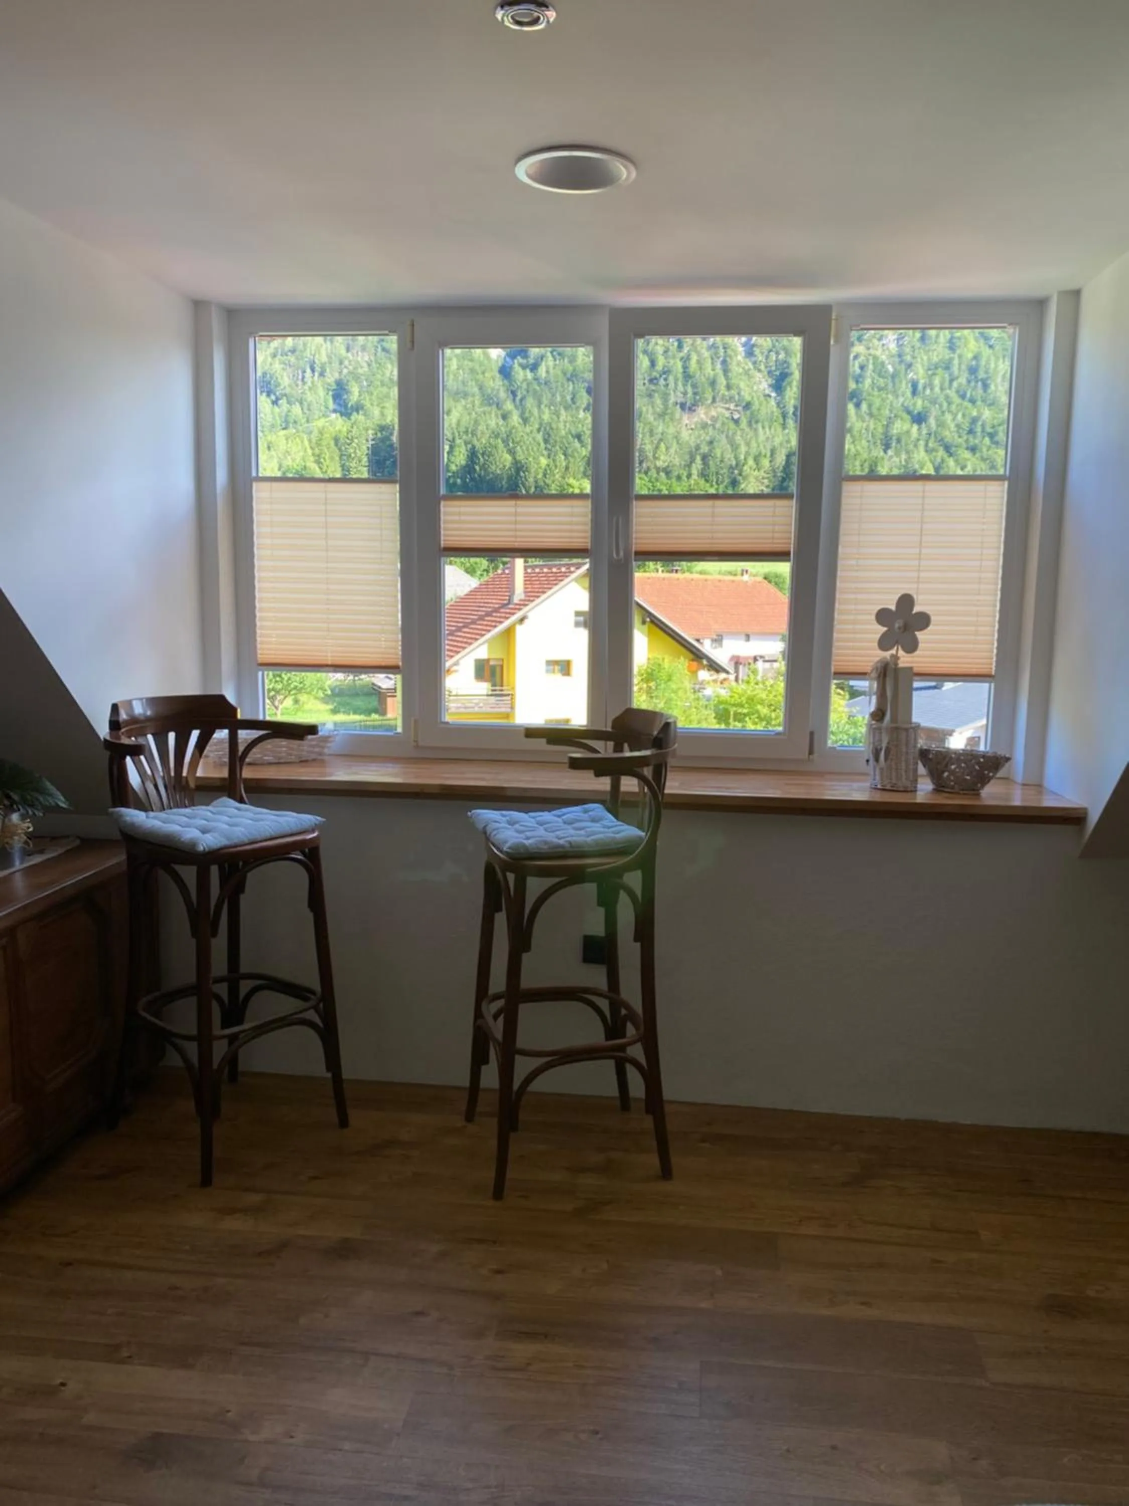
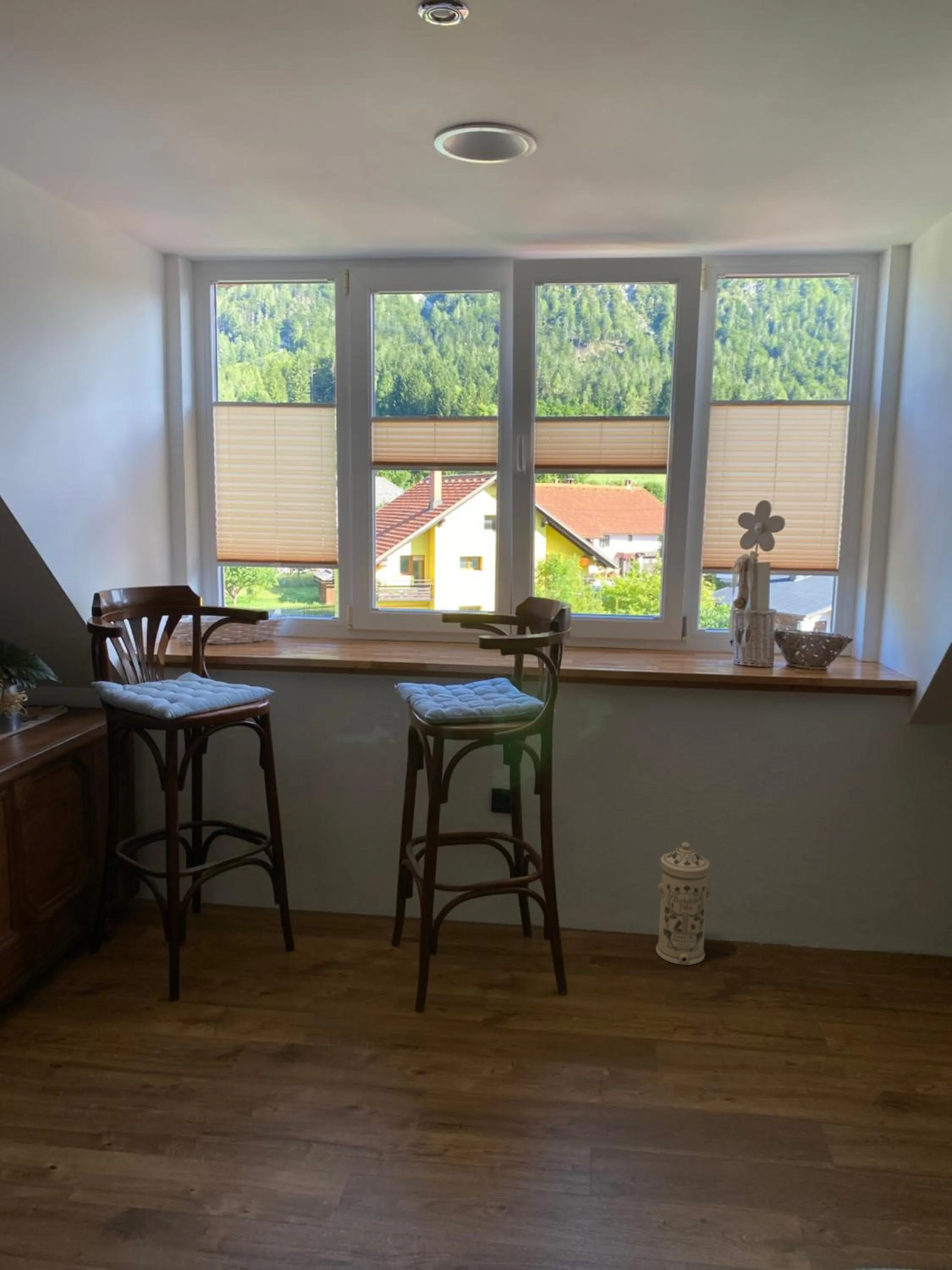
+ water filter (683, 898)
